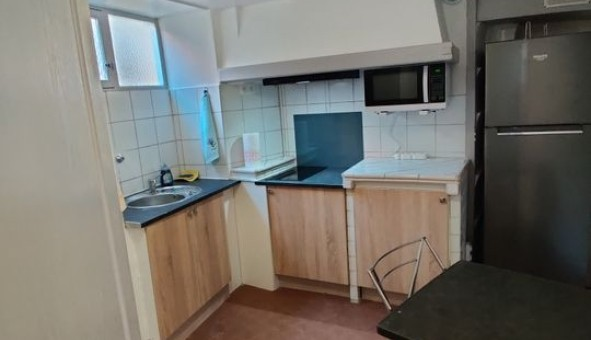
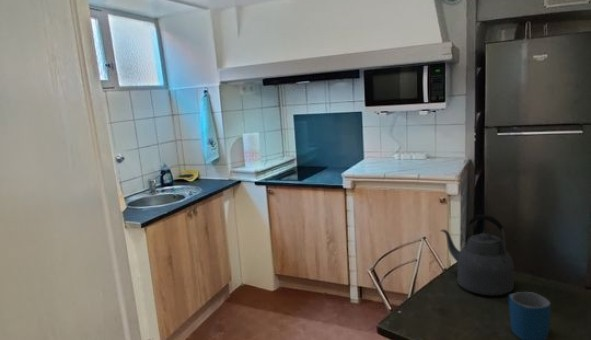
+ mug (524, 313)
+ kettle (473, 247)
